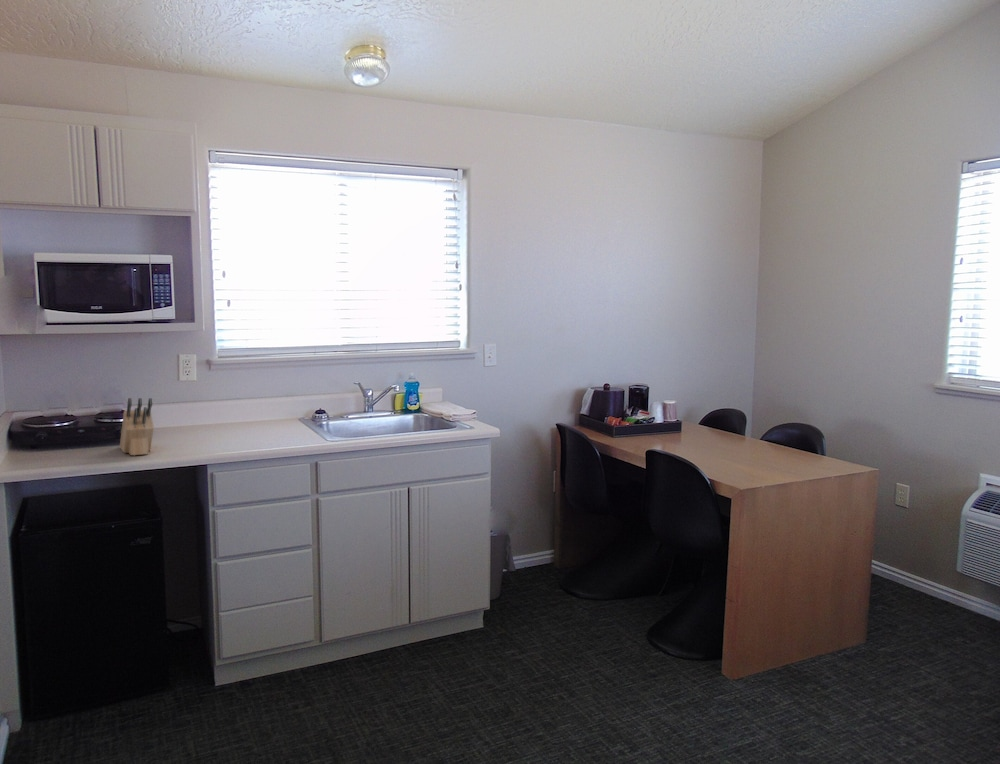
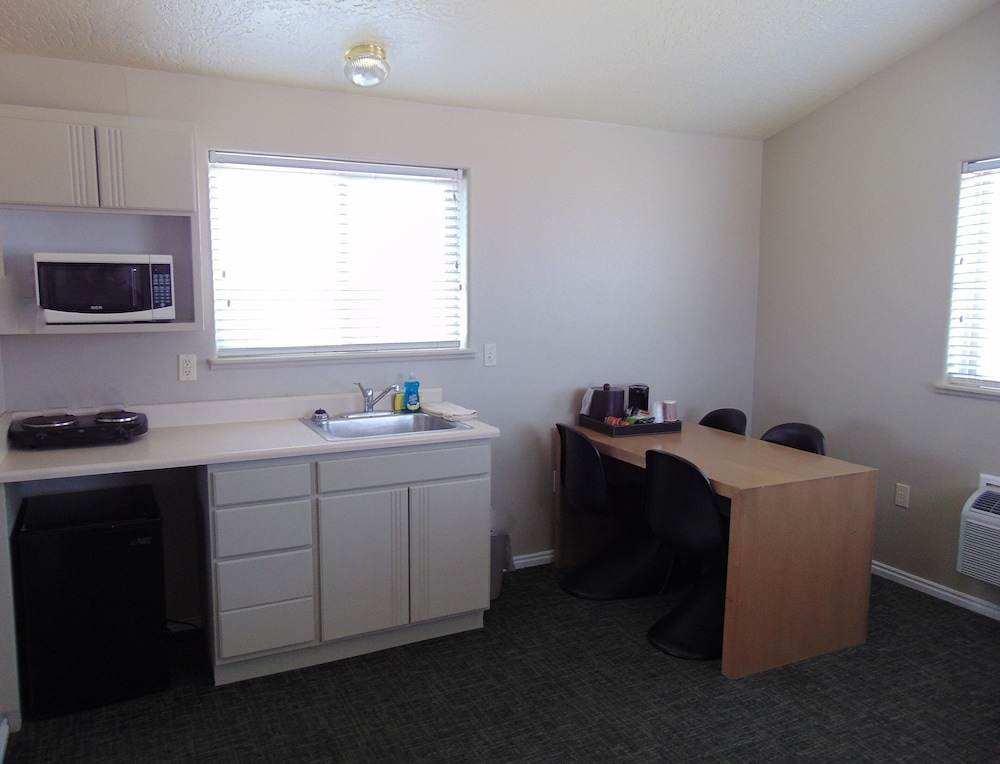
- knife block (136, 423)
